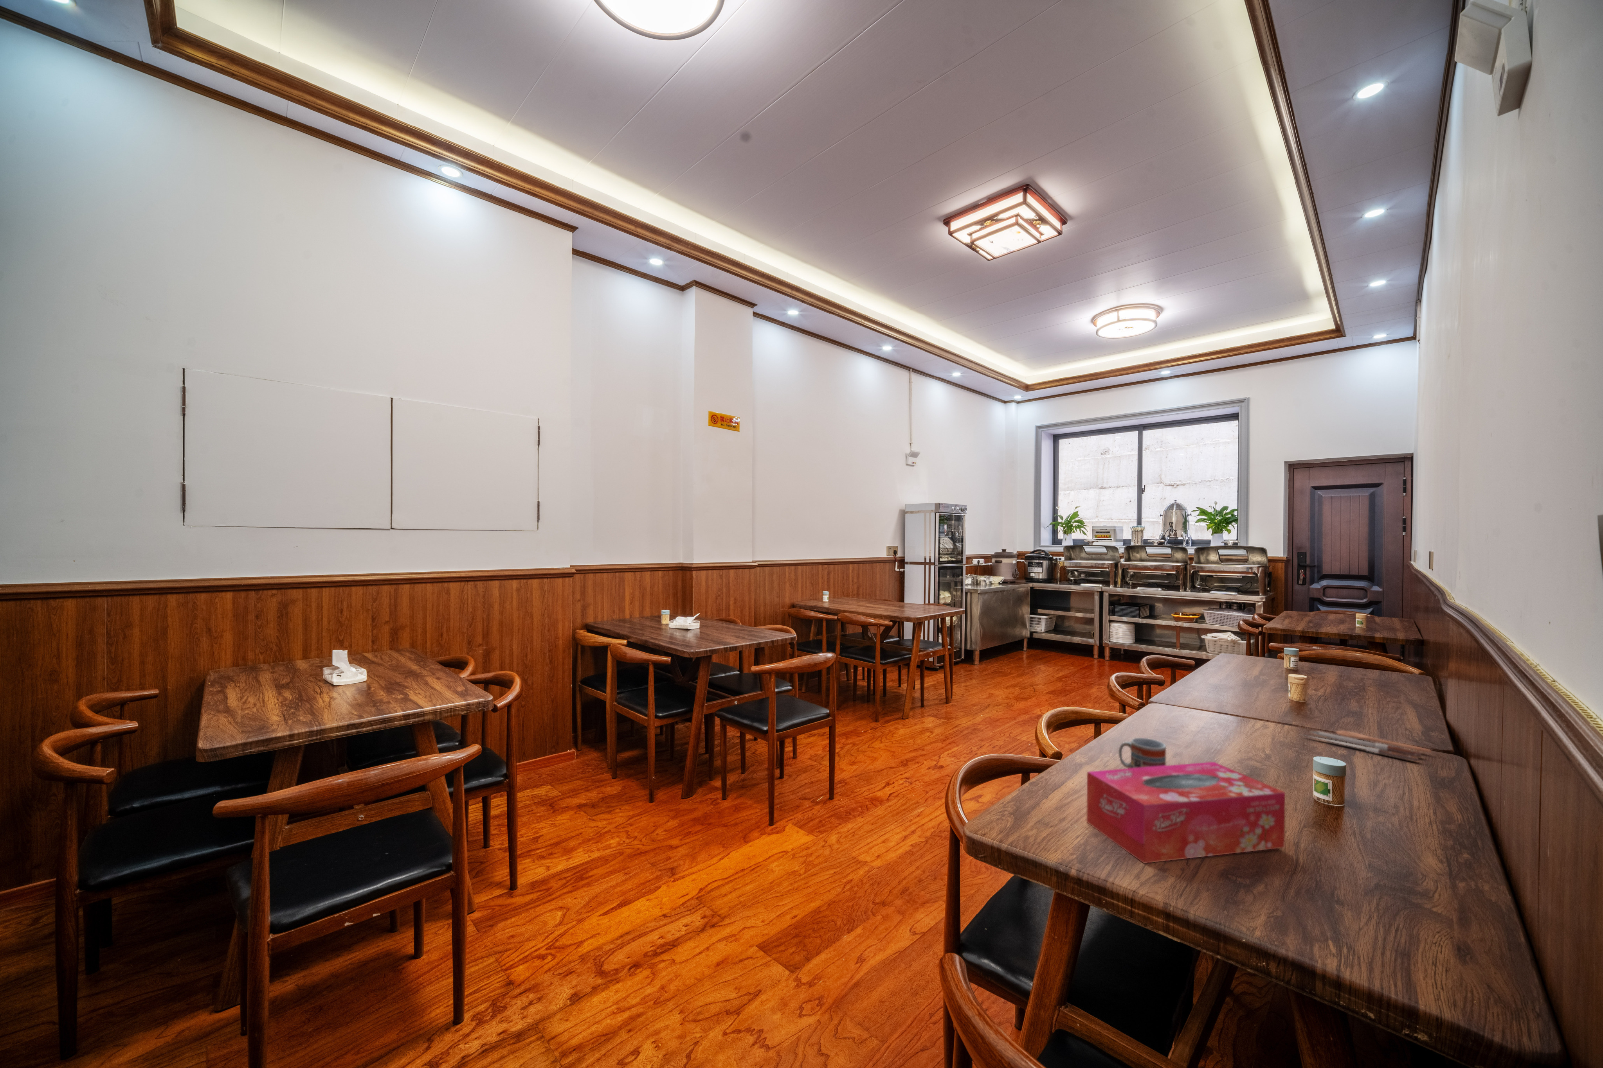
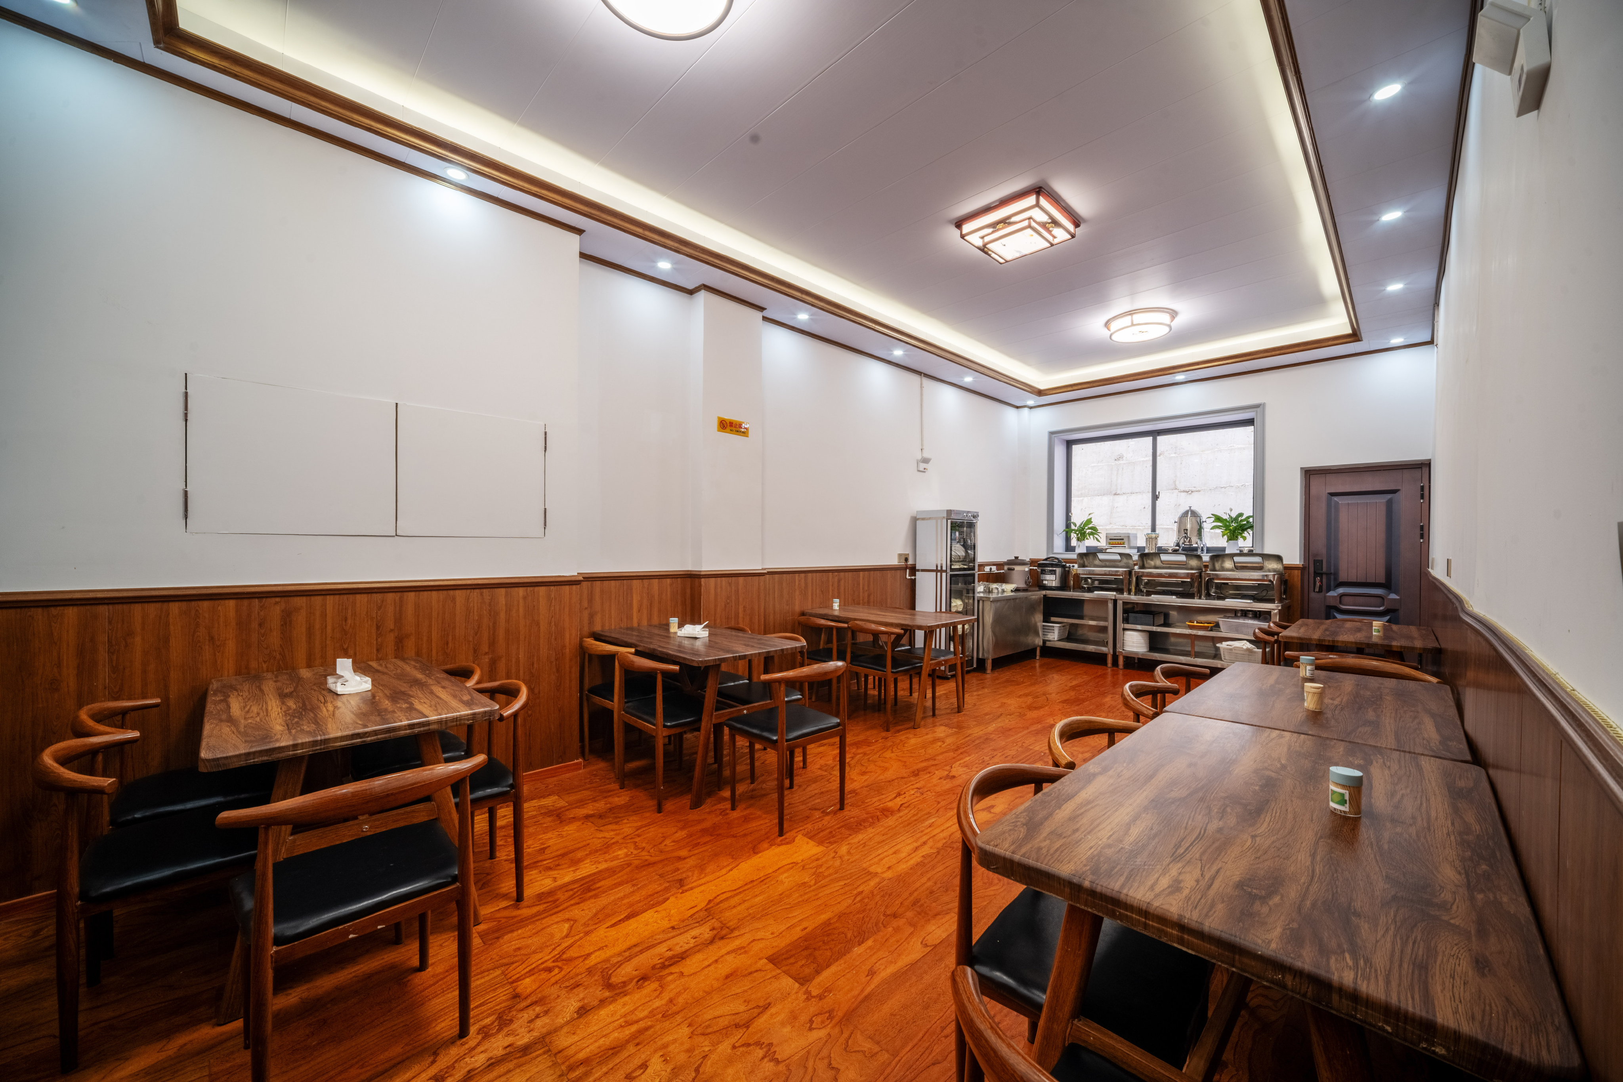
- spoon (1363, 741)
- cup (1141, 758)
- tissue box (1182, 808)
